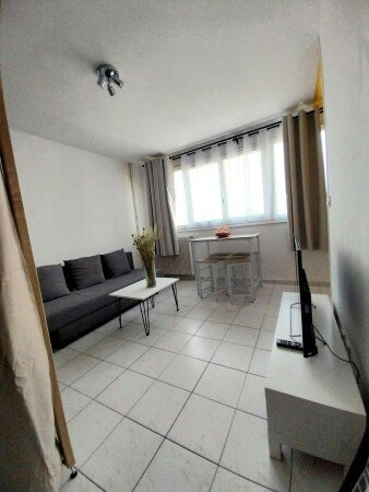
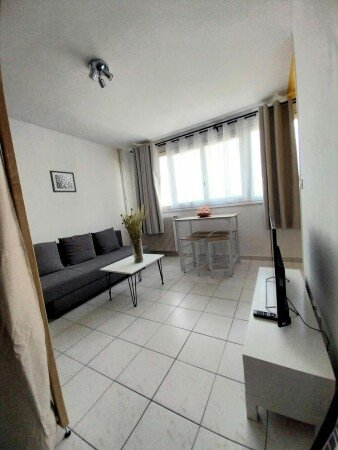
+ wall art (63, 182)
